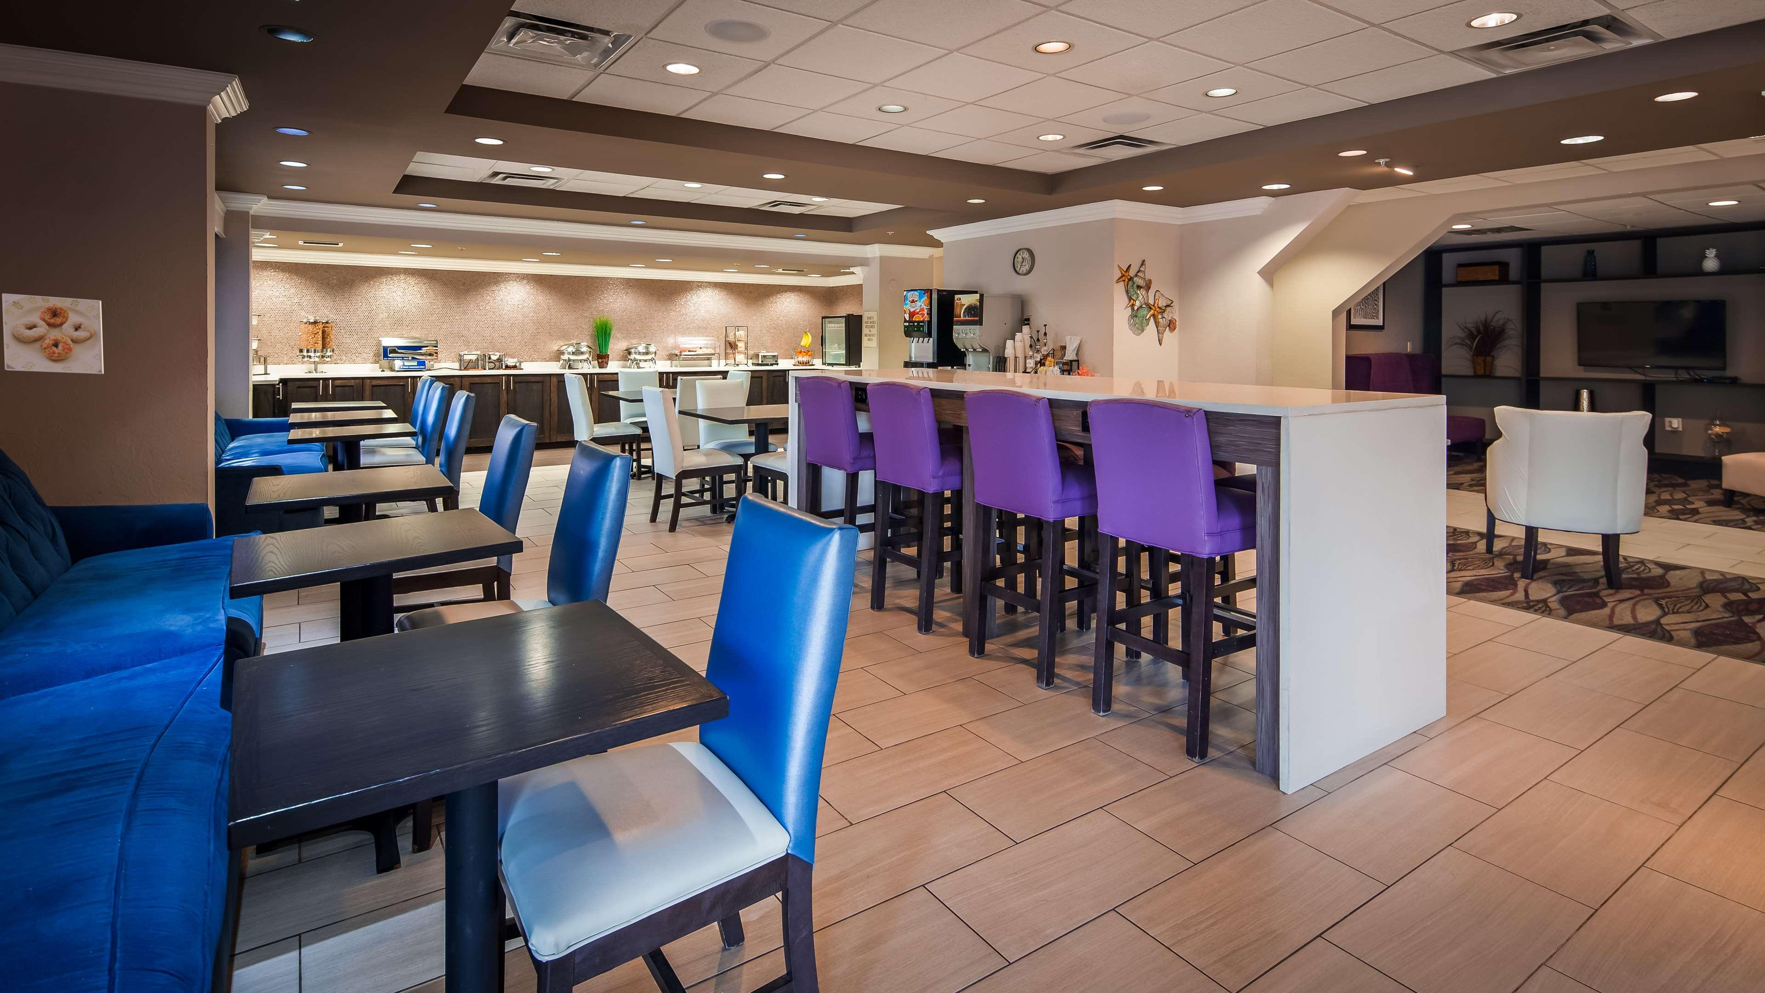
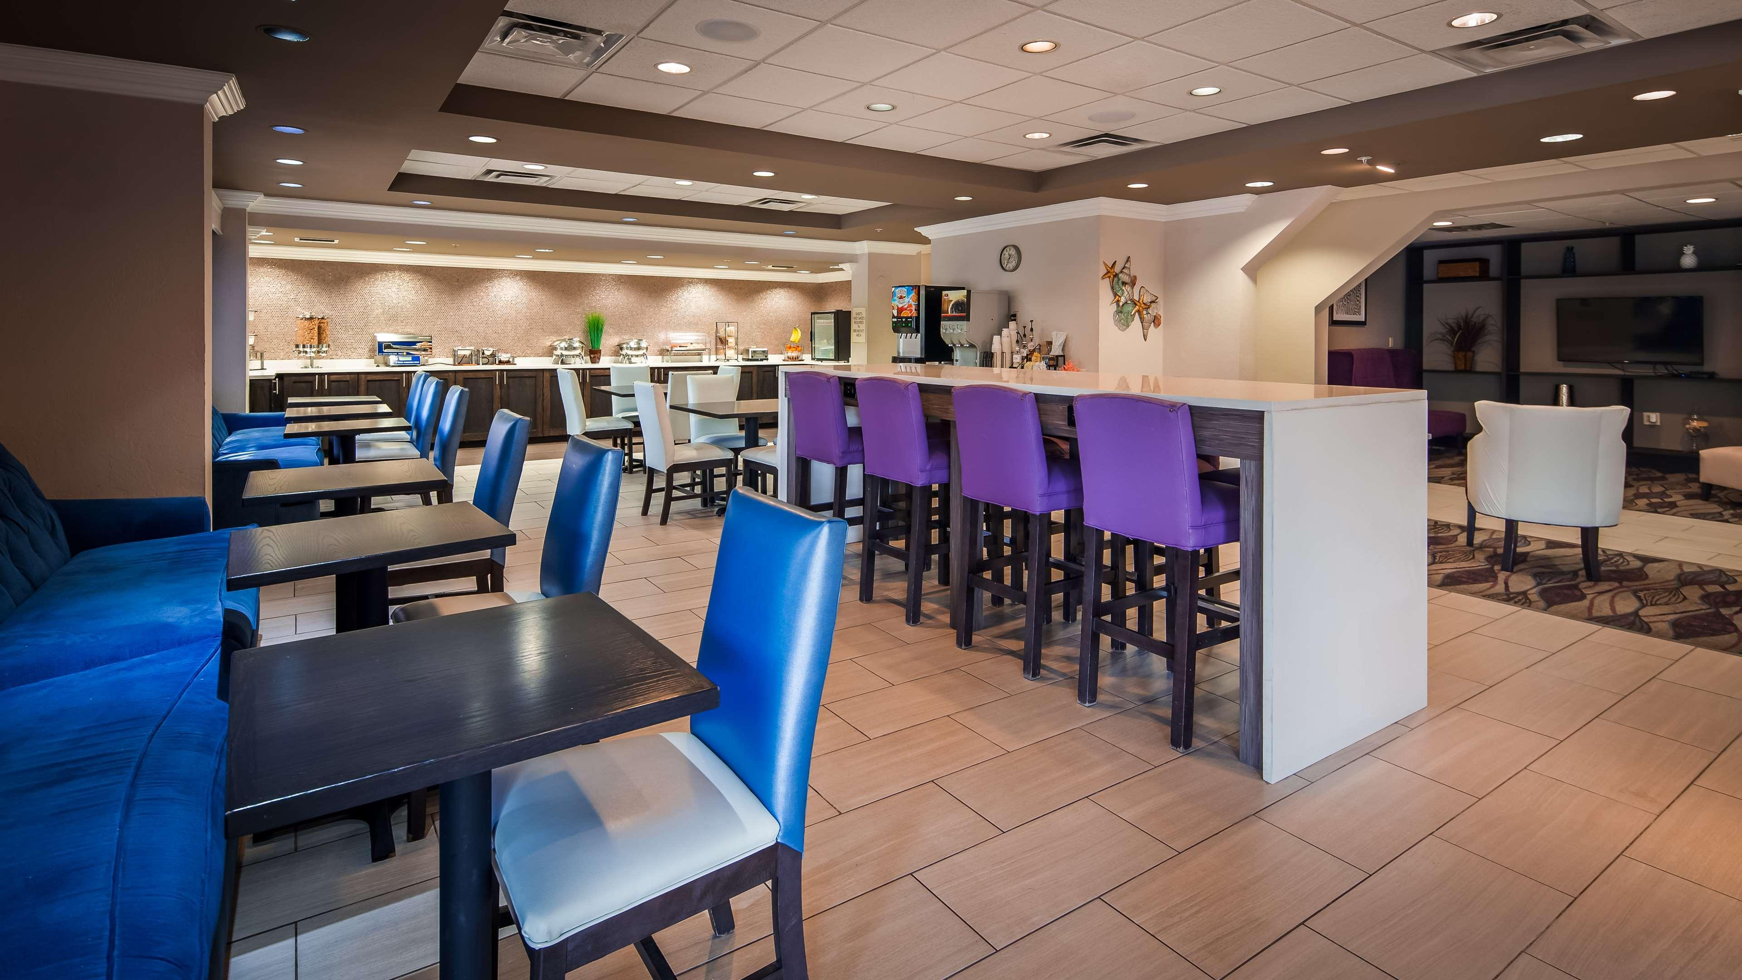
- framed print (53, 335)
